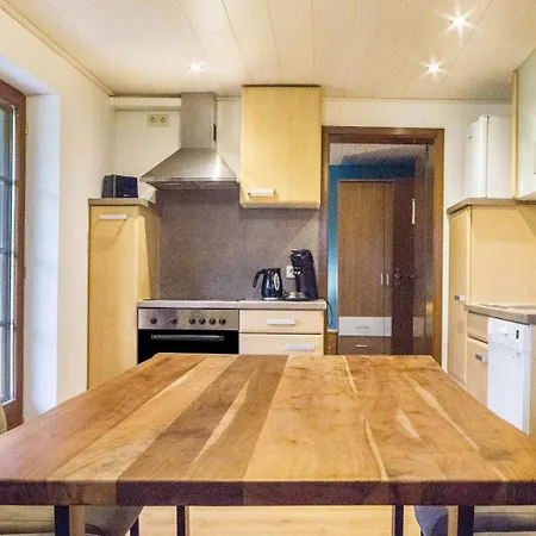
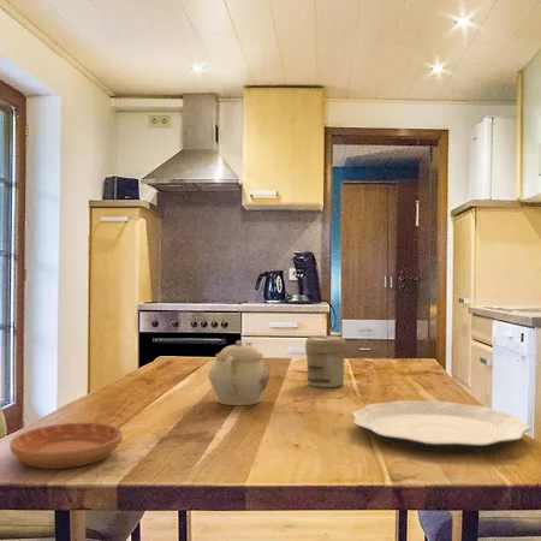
+ jar (325, 361)
+ teapot (238, 370)
+ saucer (67, 445)
+ plate (436, 426)
